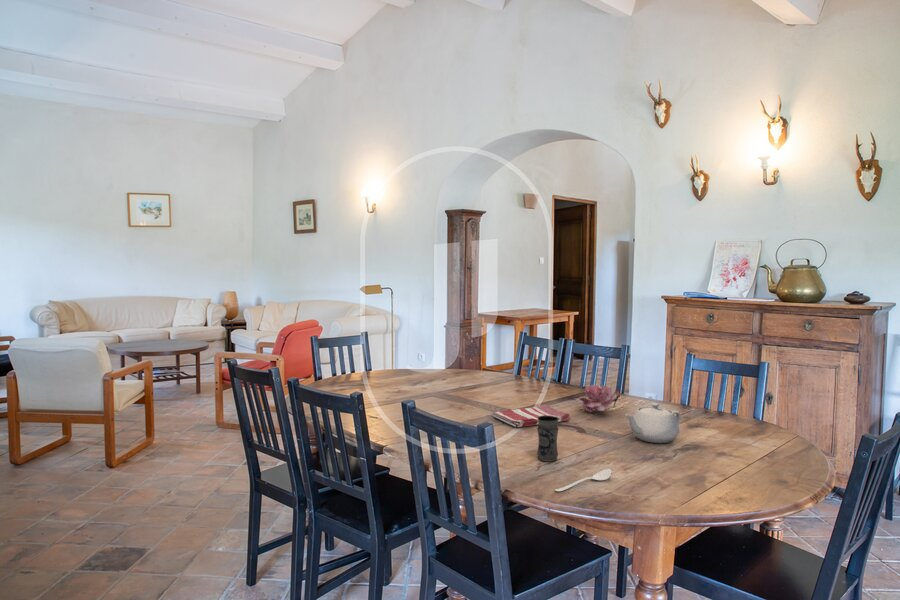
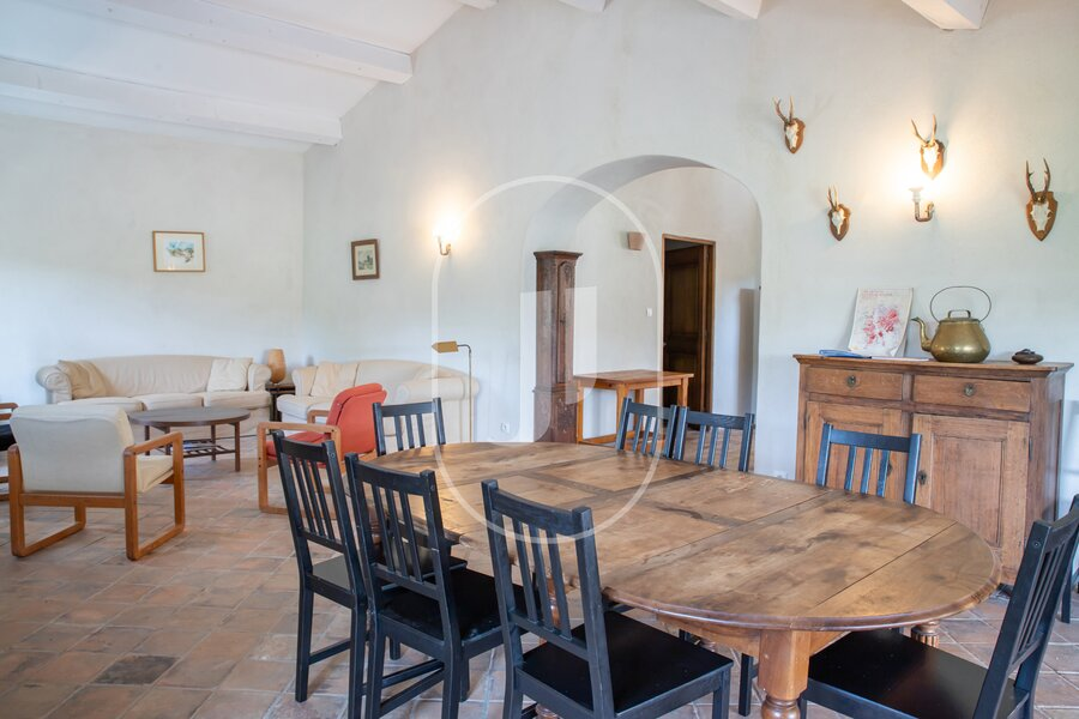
- dish towel (530, 414)
- flower (598, 398)
- teapot (654, 421)
- jar (547, 438)
- spoon (583, 479)
